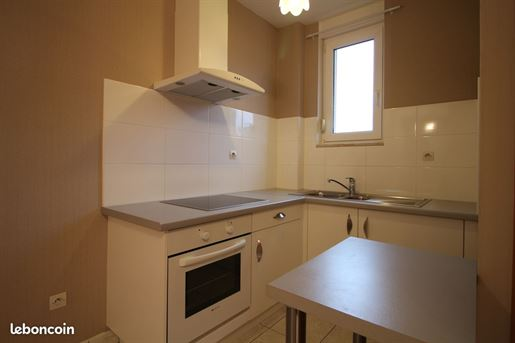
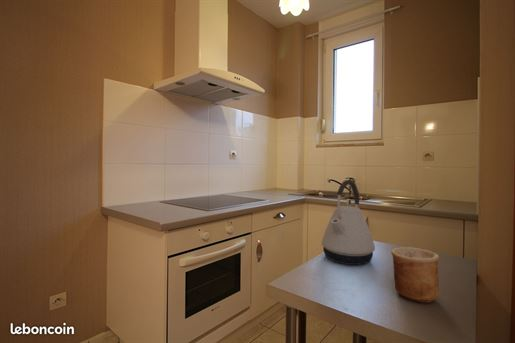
+ cup (413, 273)
+ kettle (347, 219)
